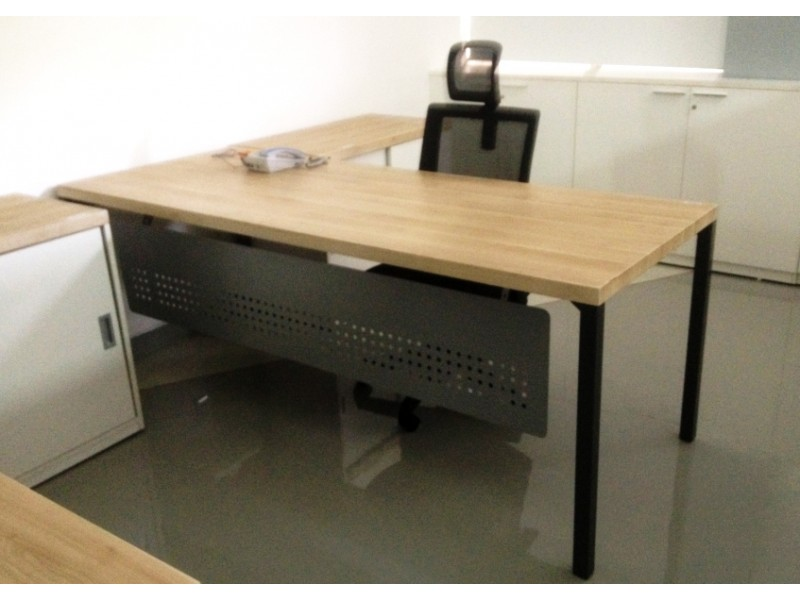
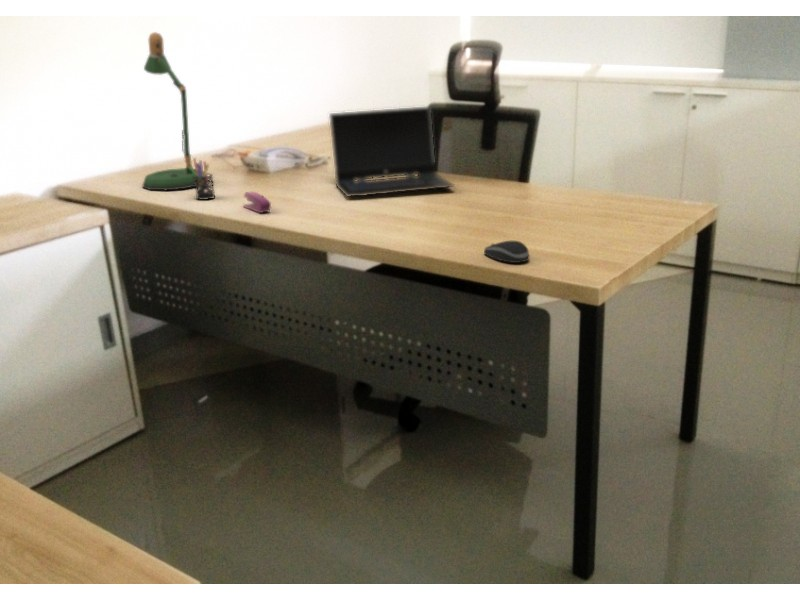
+ stapler (256, 201)
+ desk lamp (182, 109)
+ laptop computer (390, 151)
+ pen holder (200, 178)
+ computer mouse (506, 248)
